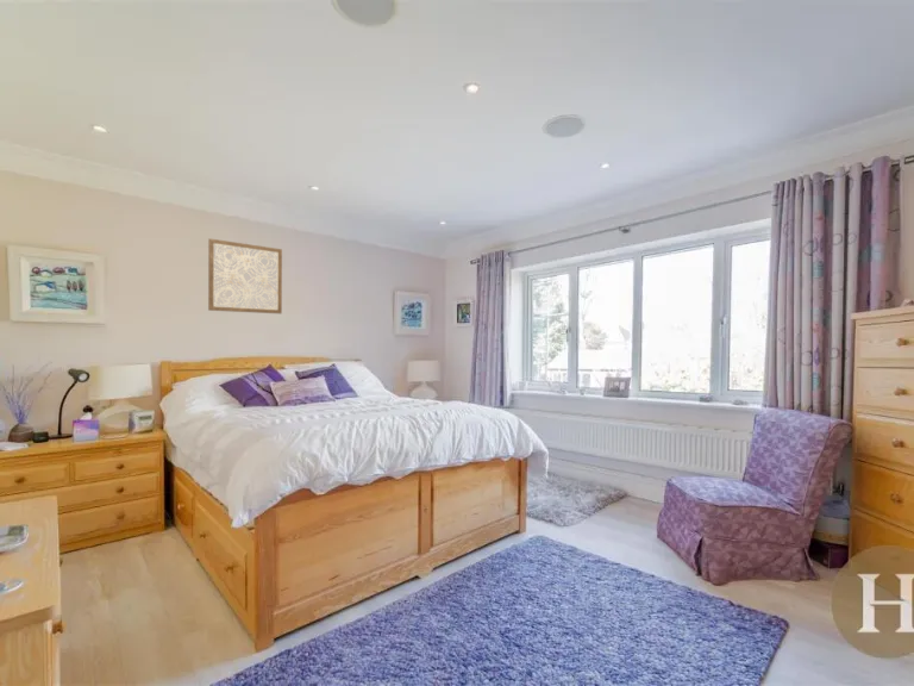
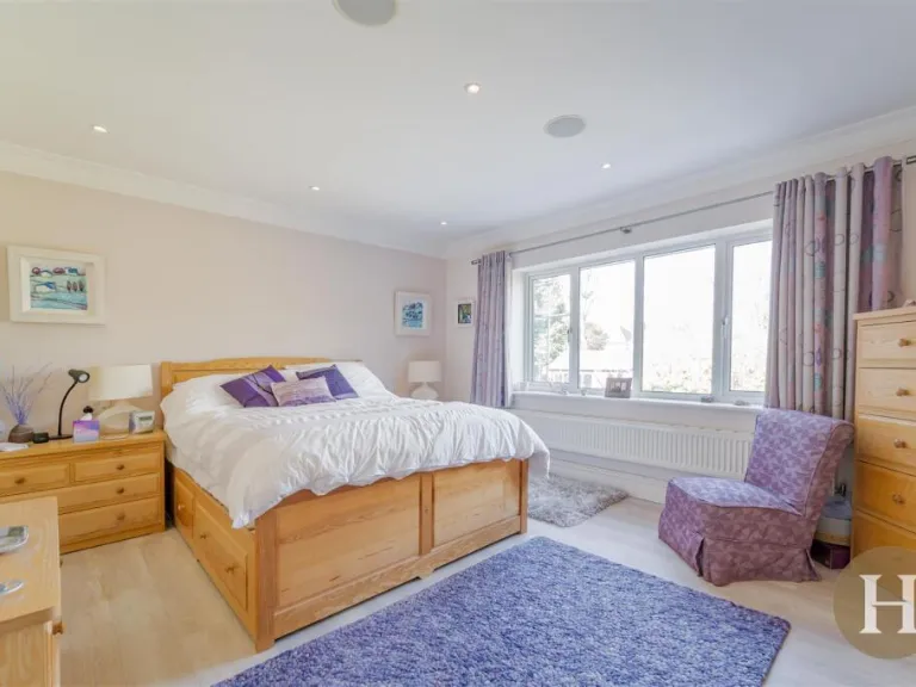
- wall art (244, 279)
